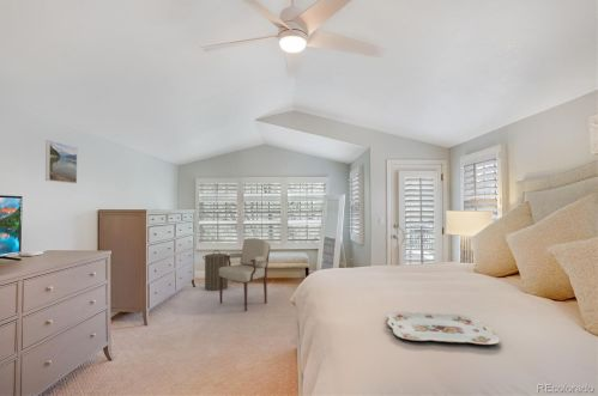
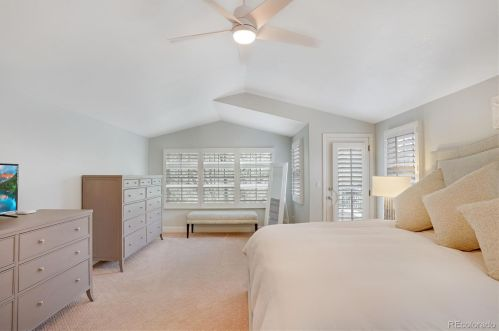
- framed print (62, 163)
- serving tray (437, 327)
- laundry hamper (216, 268)
- armchair (244, 270)
